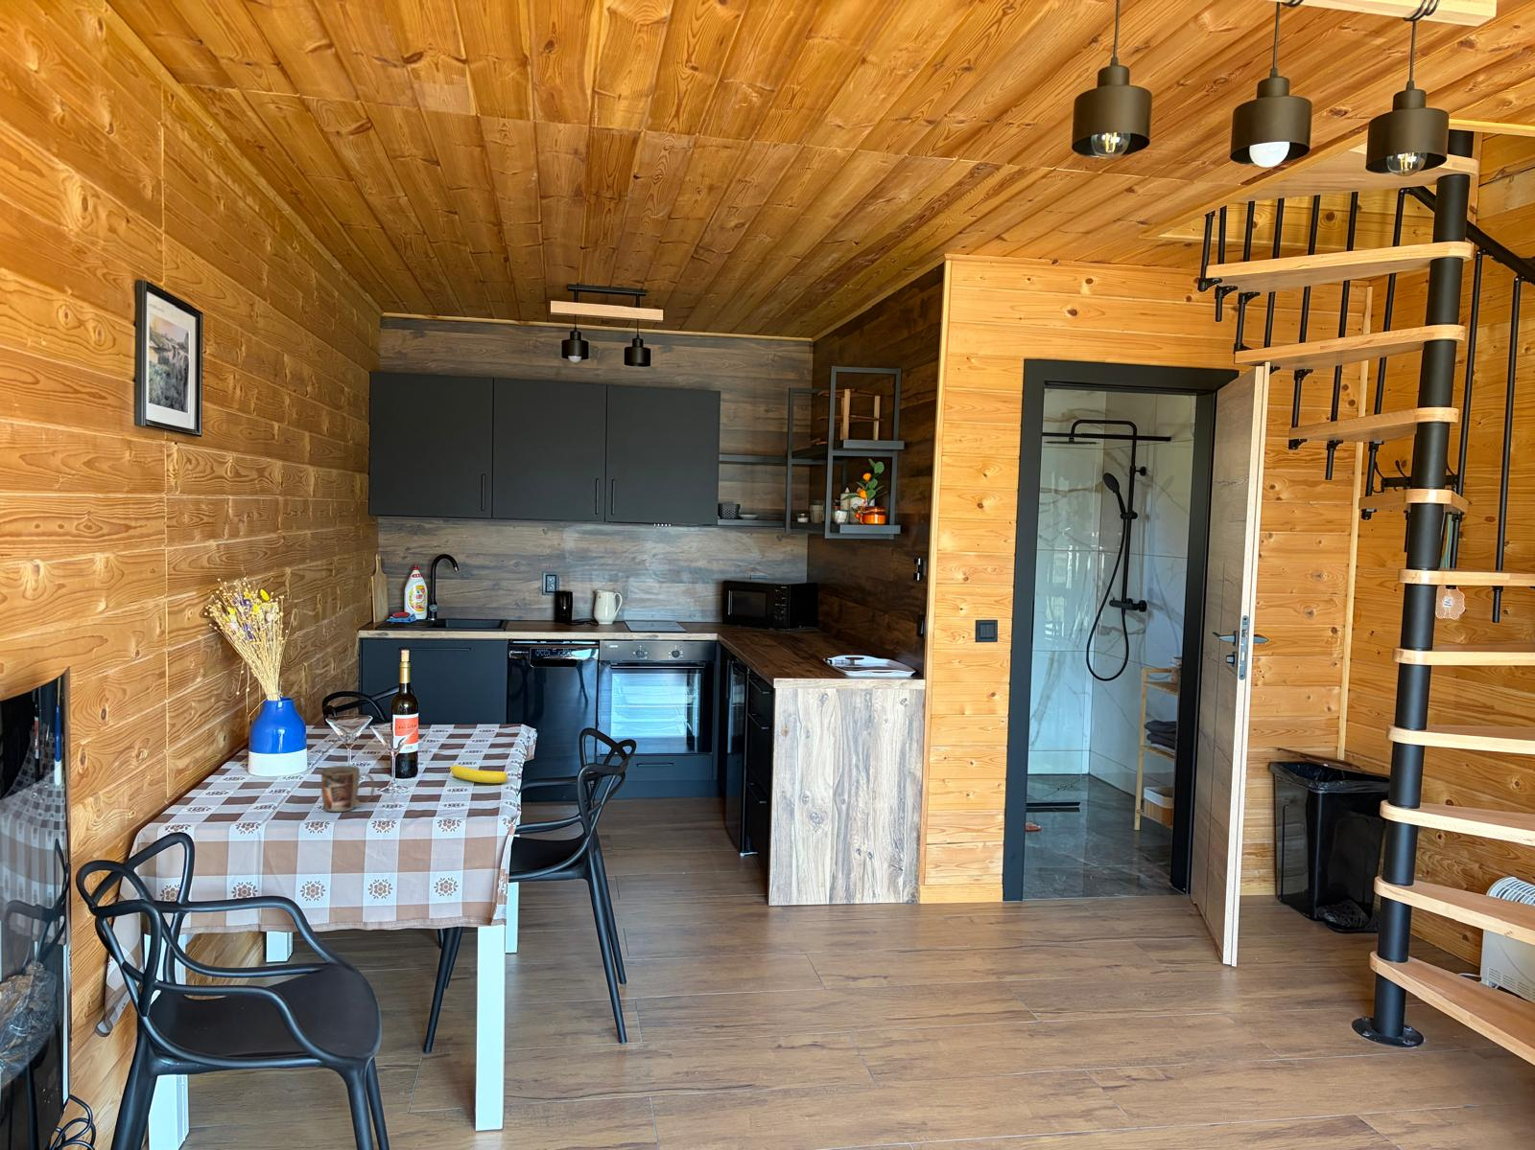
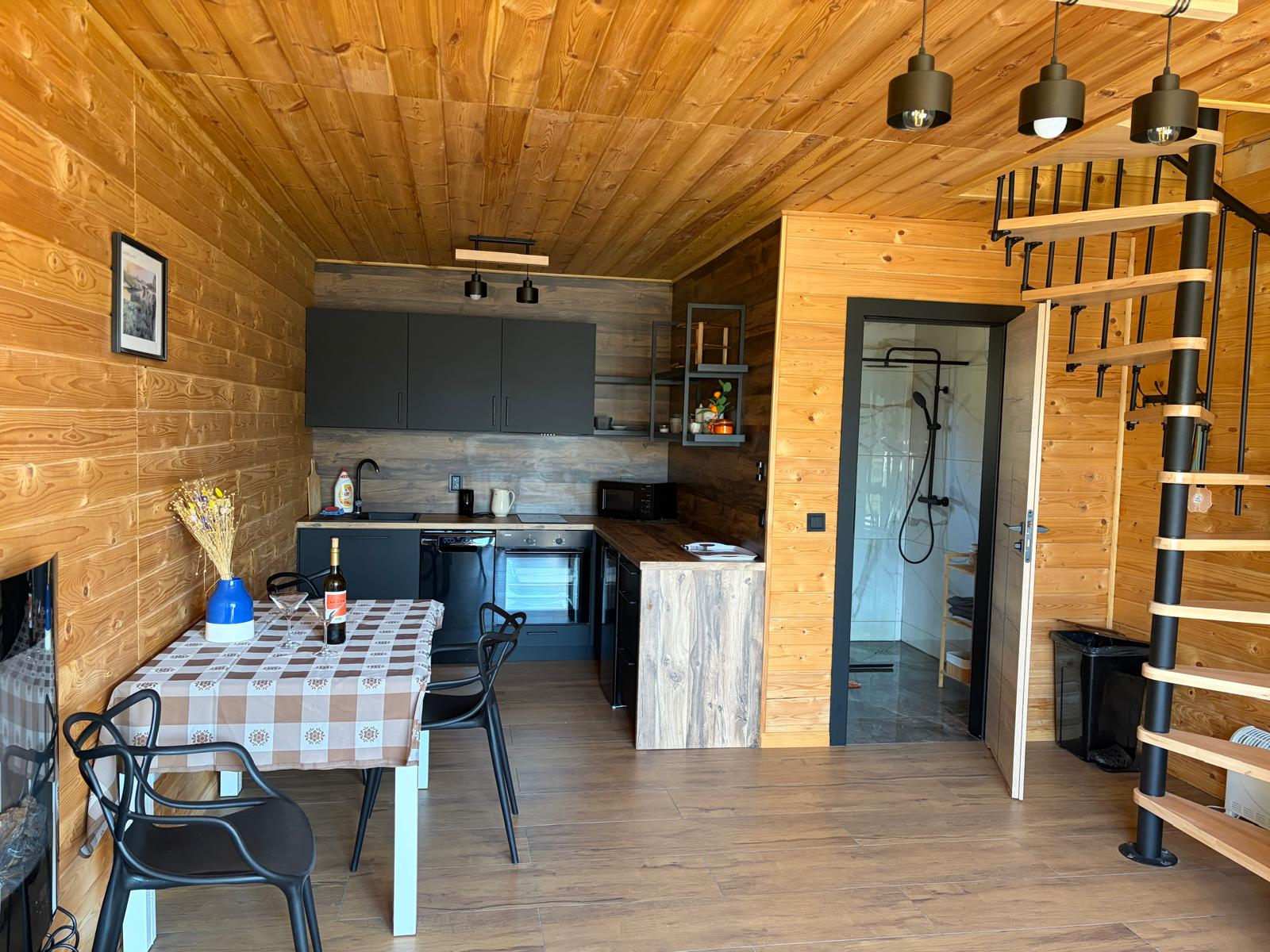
- mug (347, 789)
- banana (475, 773)
